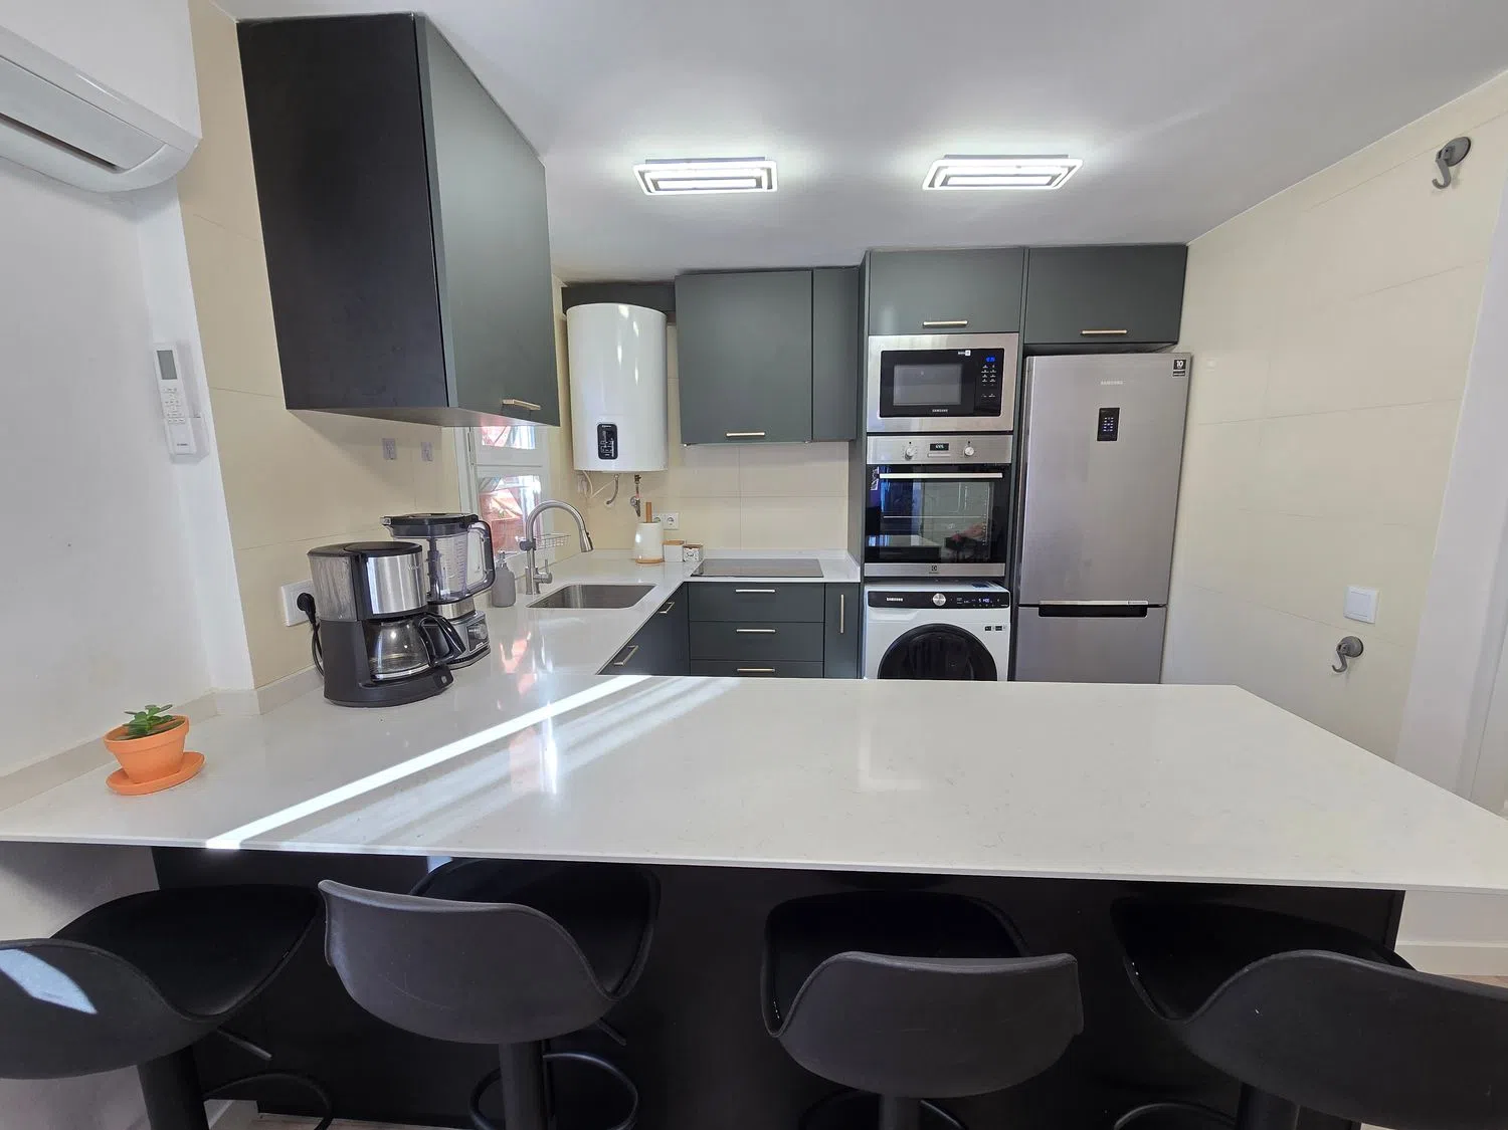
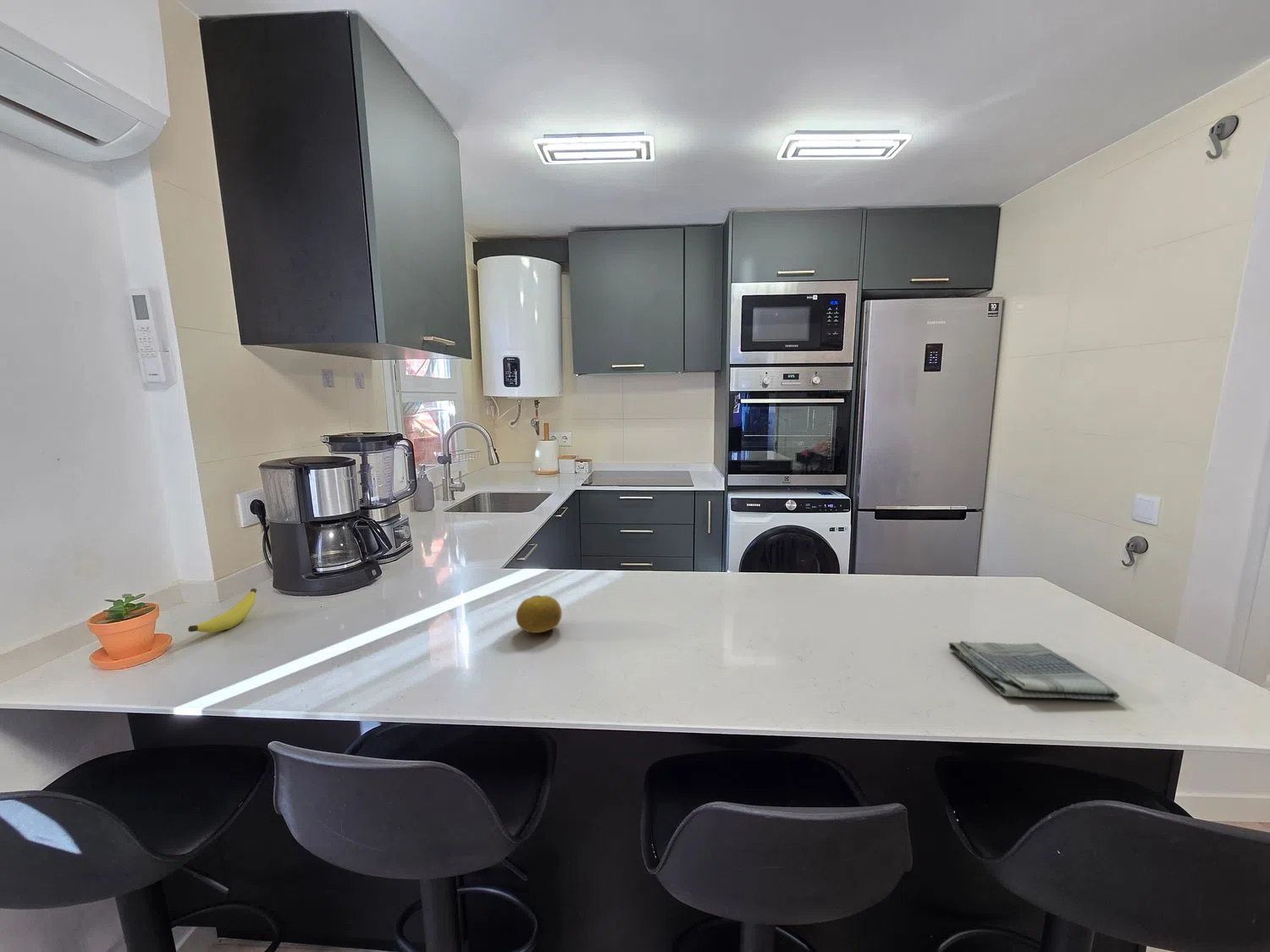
+ dish towel (1024, 665)
+ fruit (538, 613)
+ banana (231, 614)
